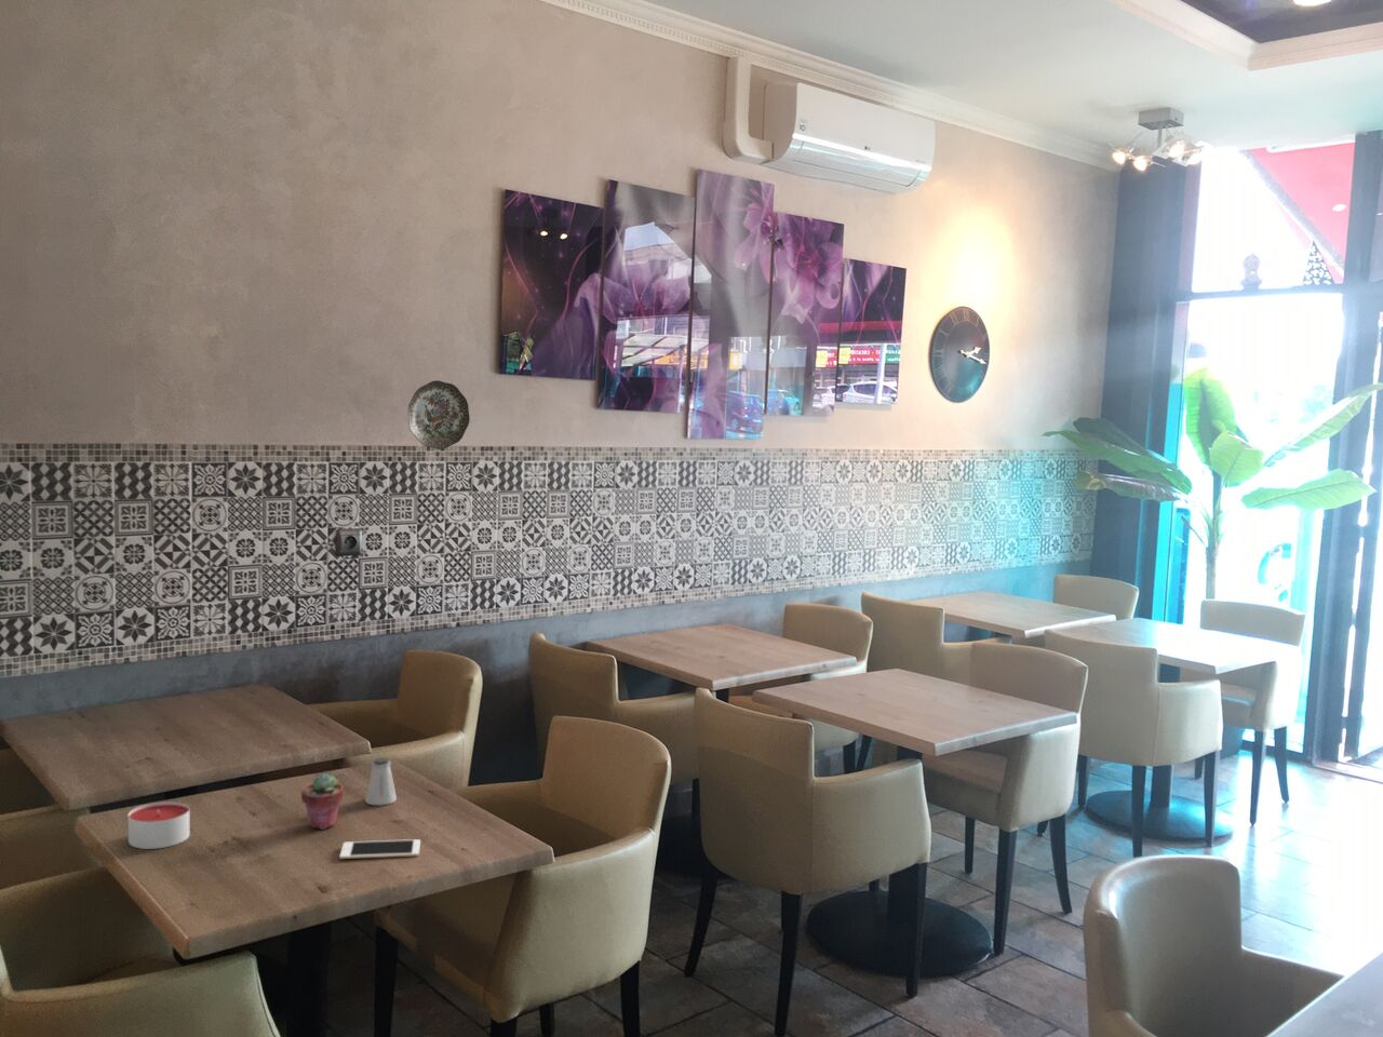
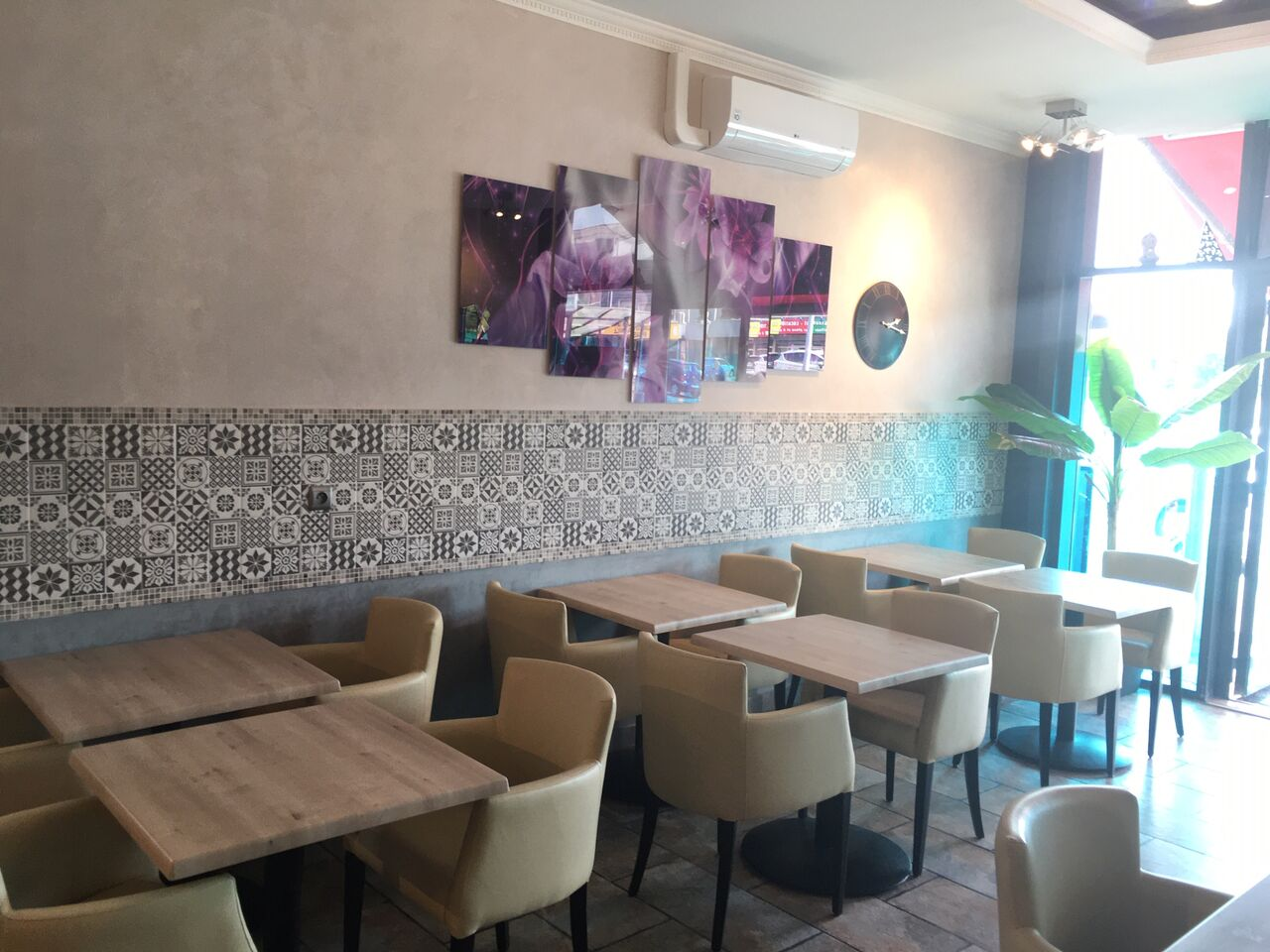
- decorative plate (438, 415)
- candle (159, 823)
- cell phone (380, 849)
- potted succulent (322, 798)
- saltshaker (380, 779)
